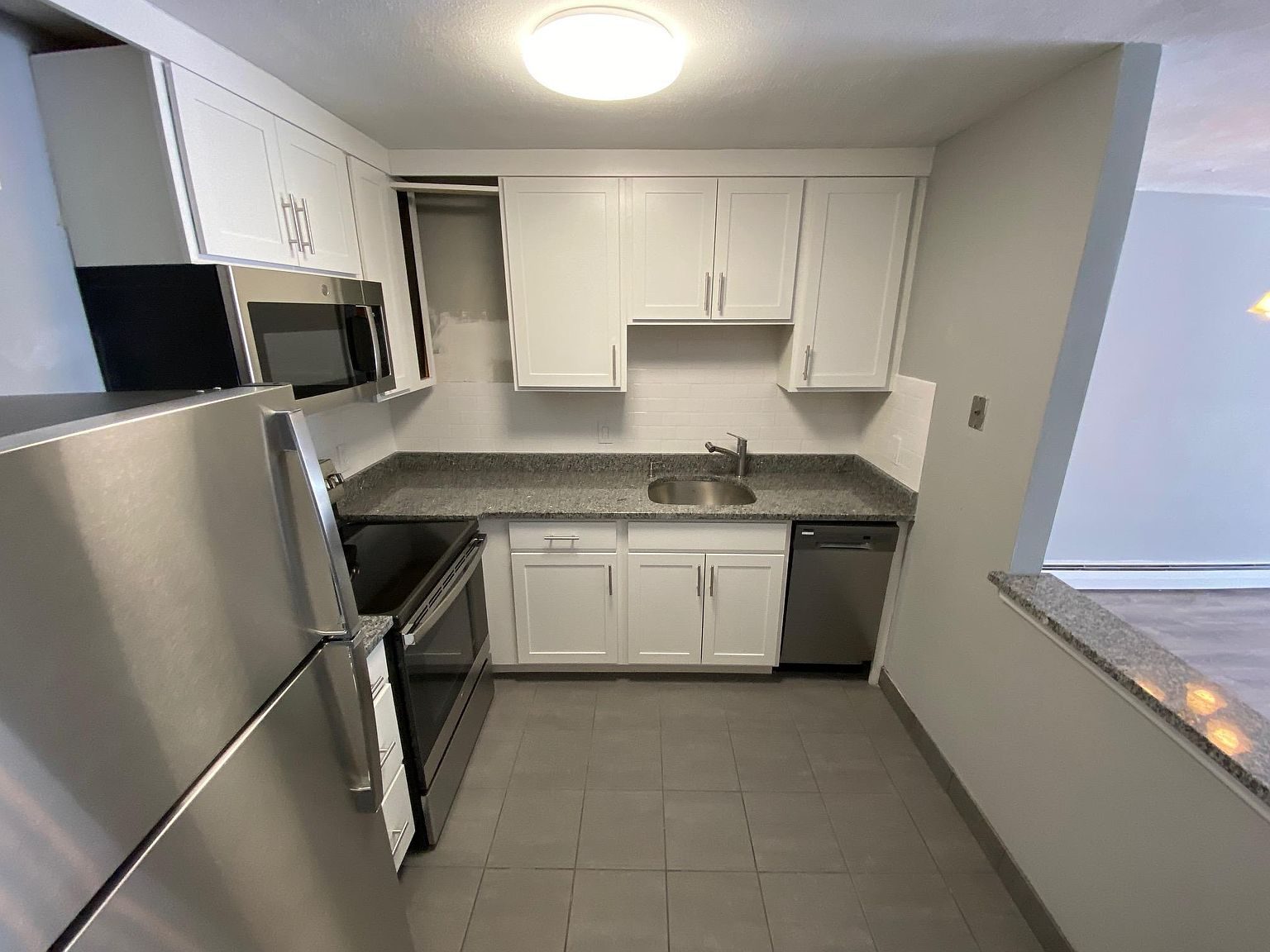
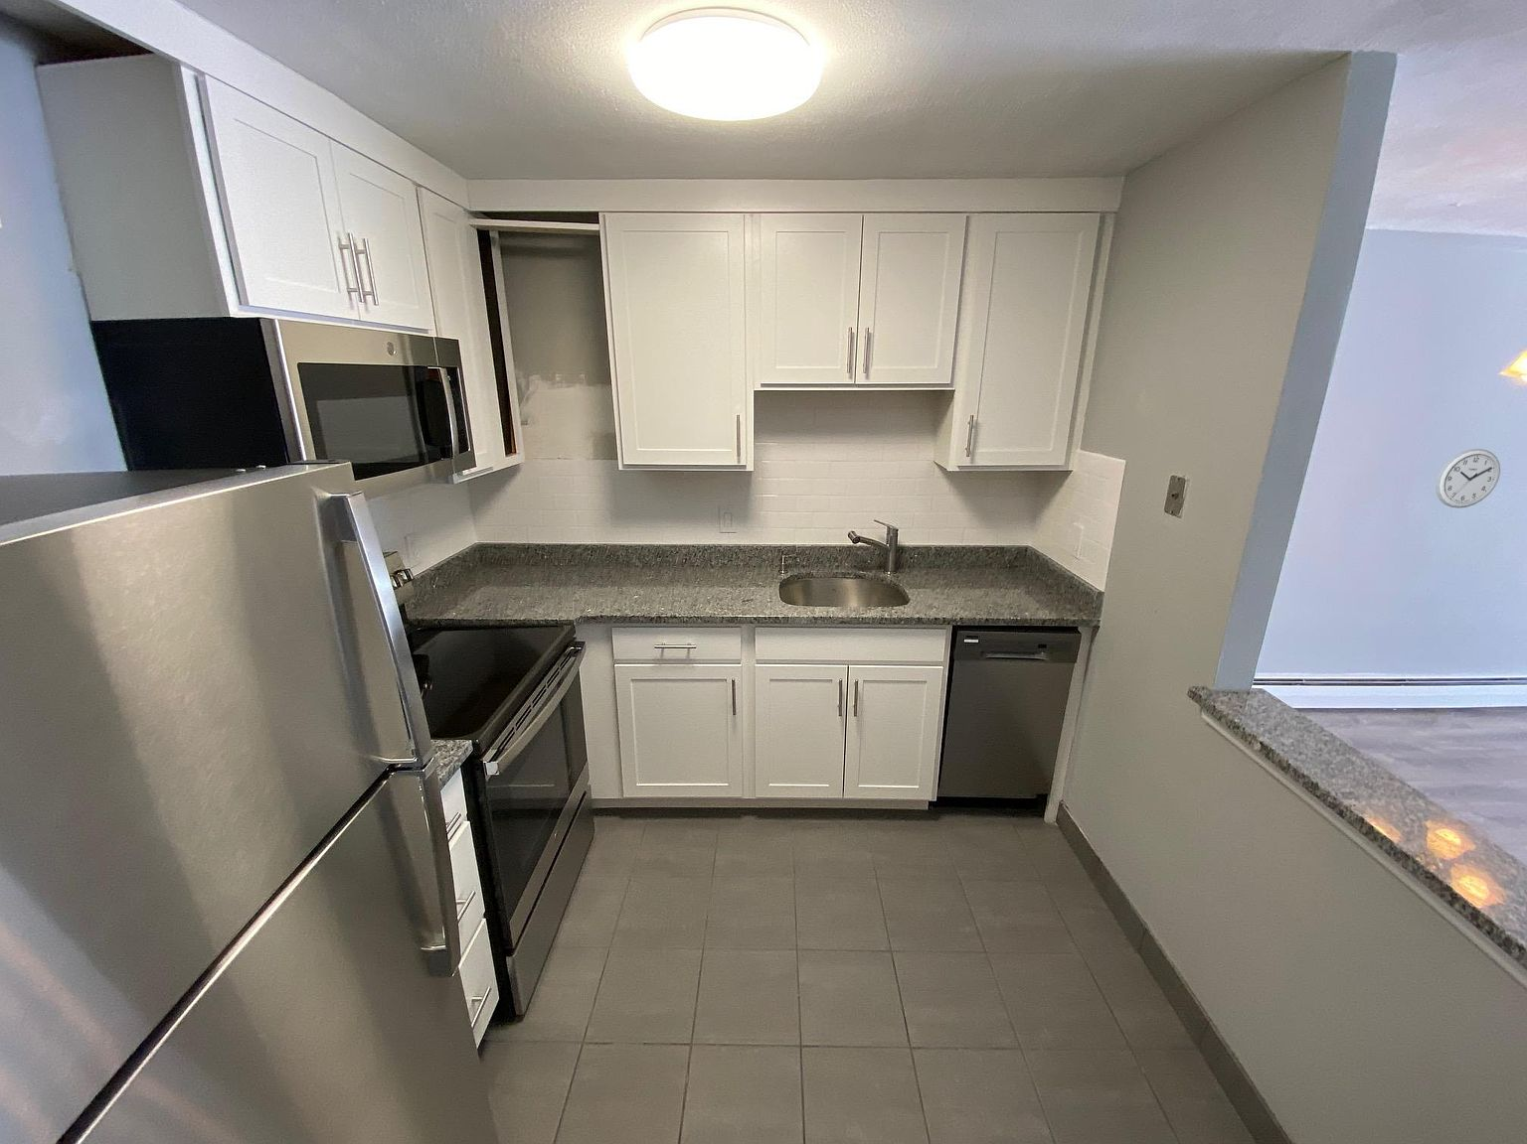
+ wall clock (1468, 478)
